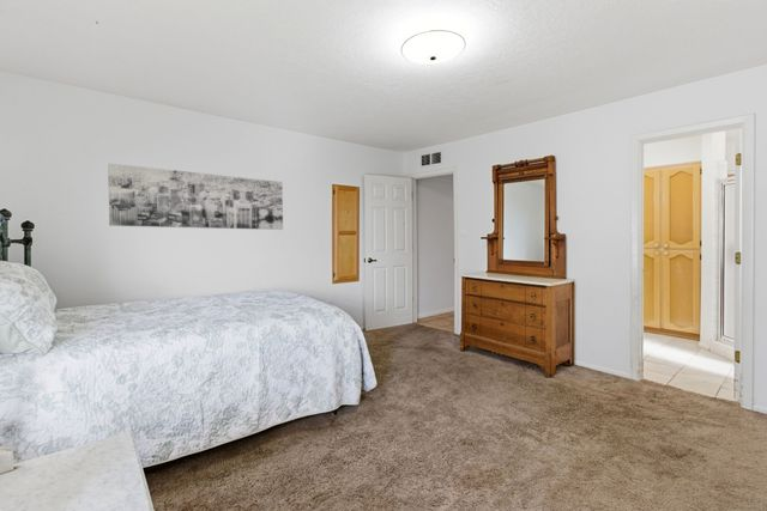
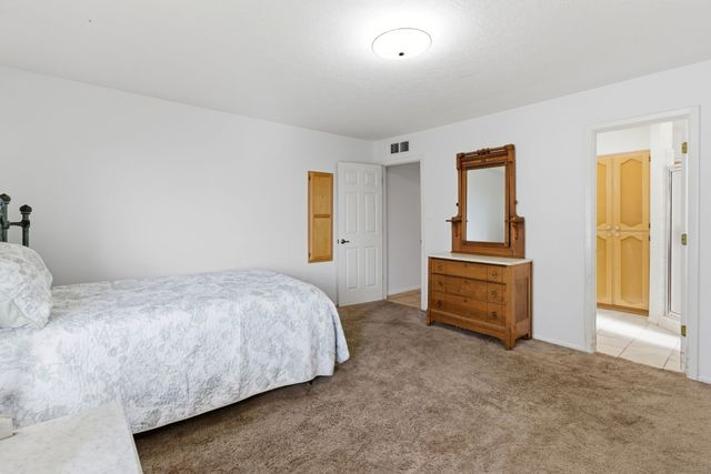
- wall art (206, 200)
